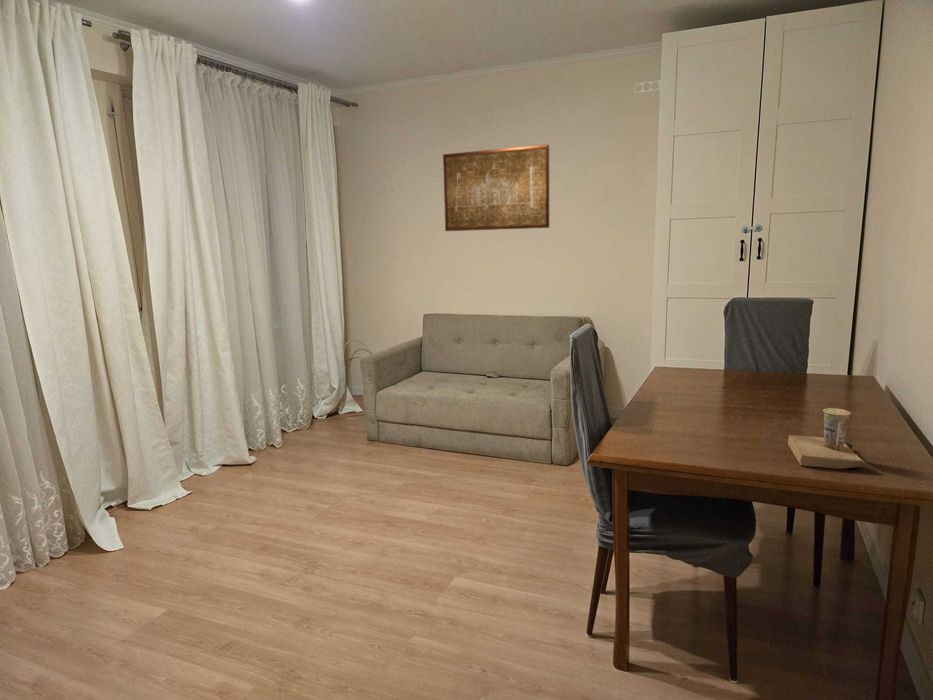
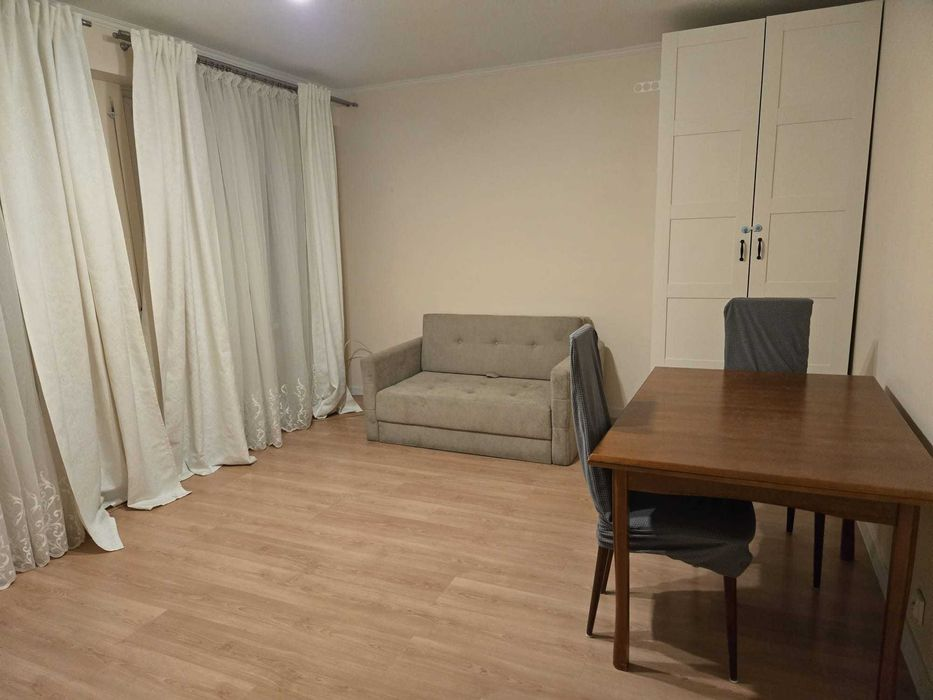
- cup (834, 434)
- wall art (494, 190)
